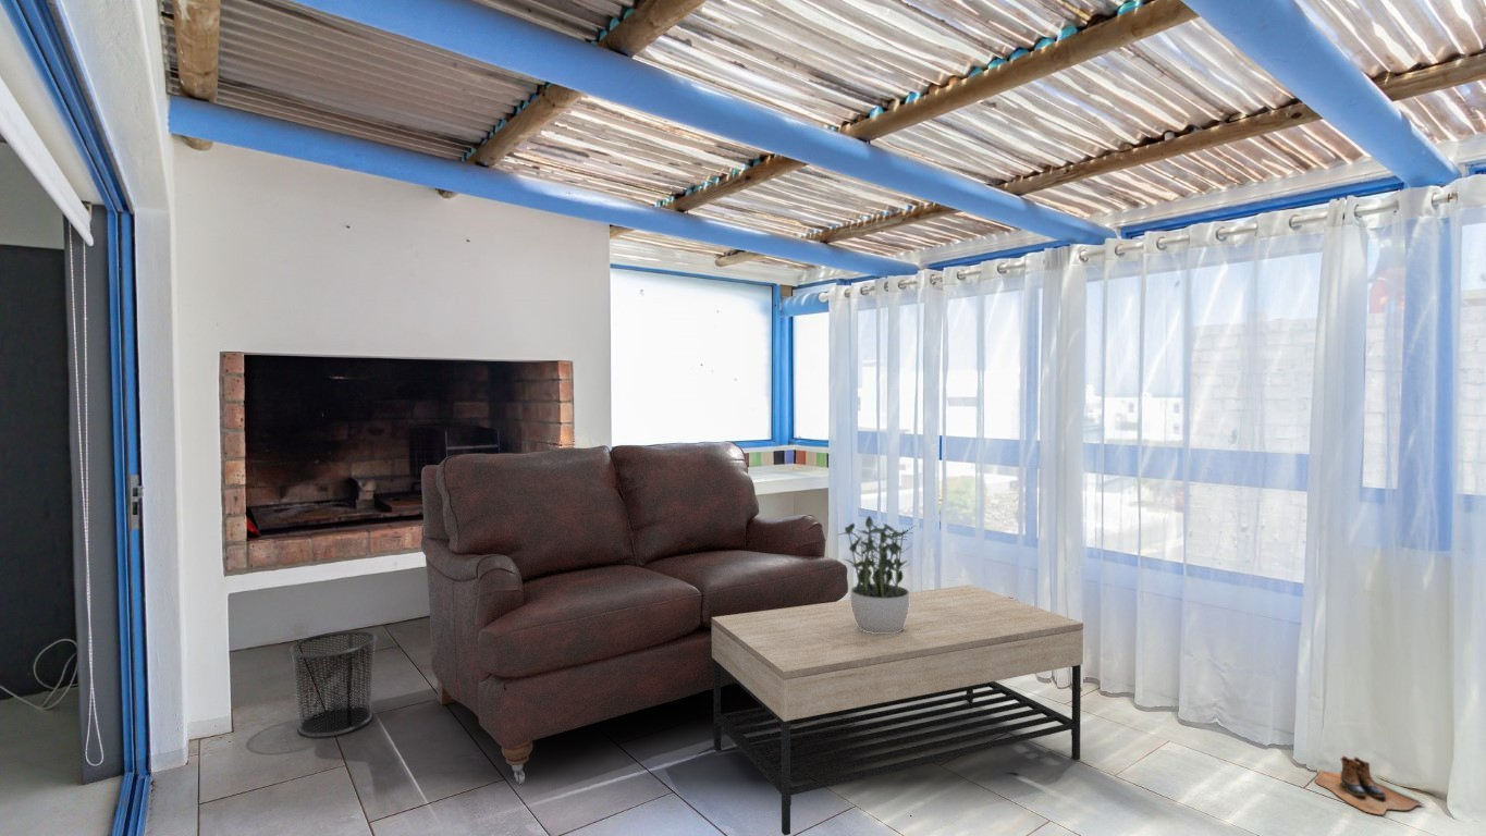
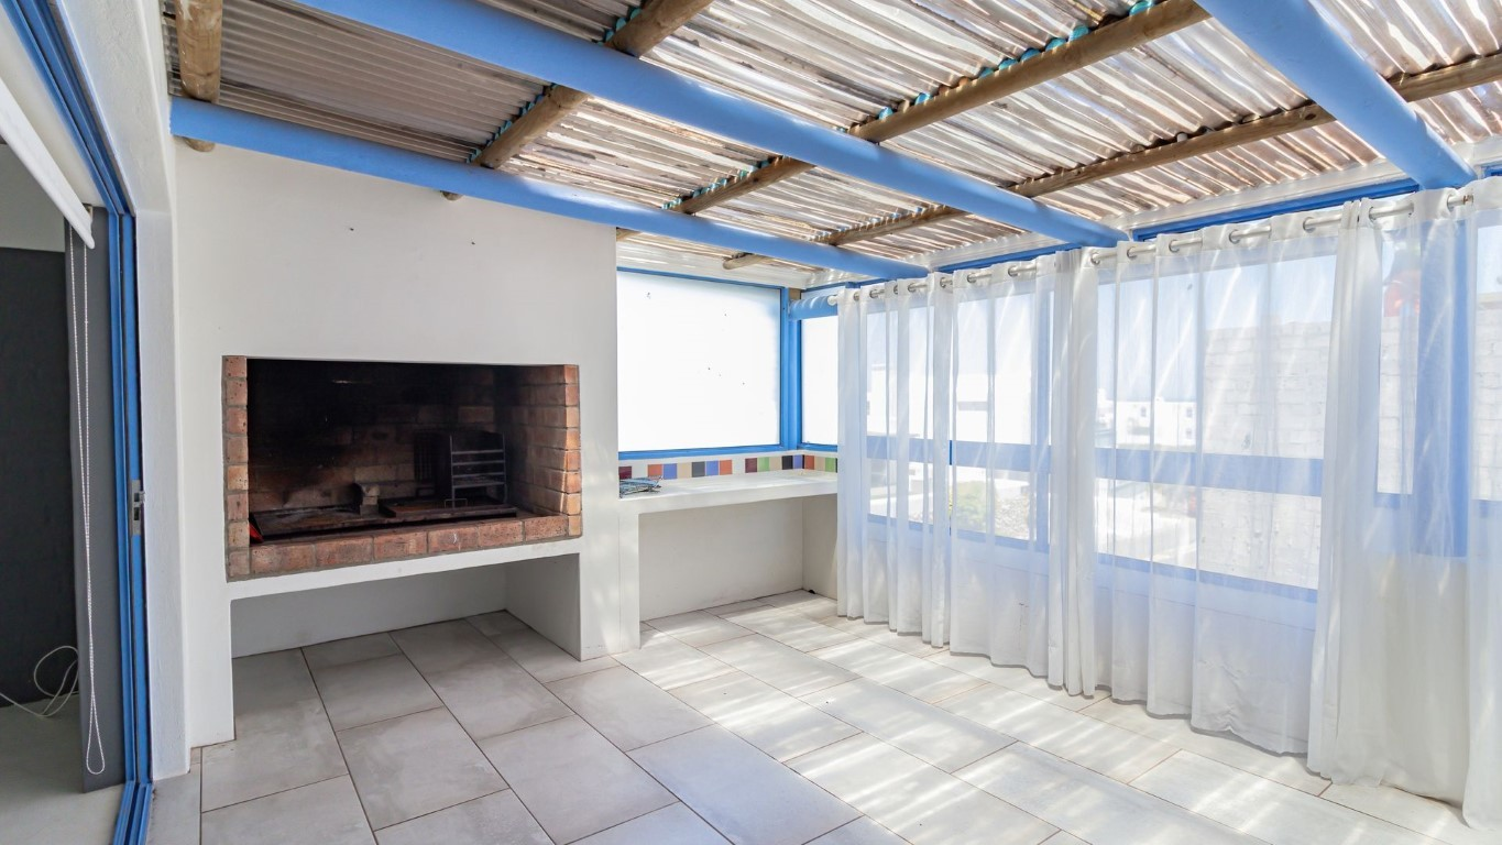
- boots (1364, 778)
- sofa (634, 567)
- coffee table (894, 687)
- waste bin (334, 683)
- potted plant (876, 569)
